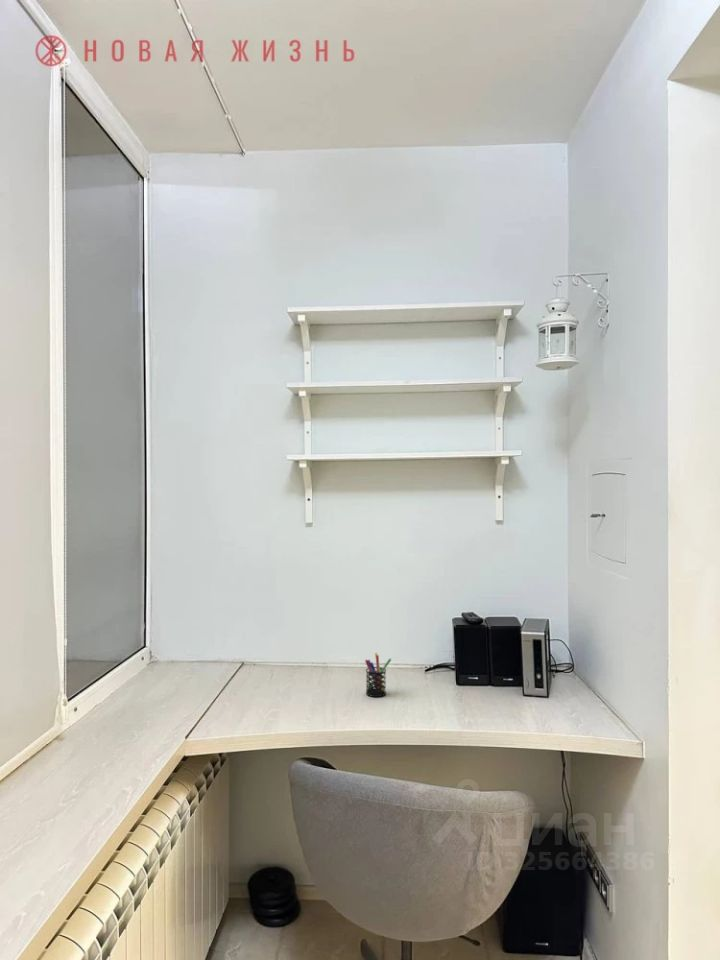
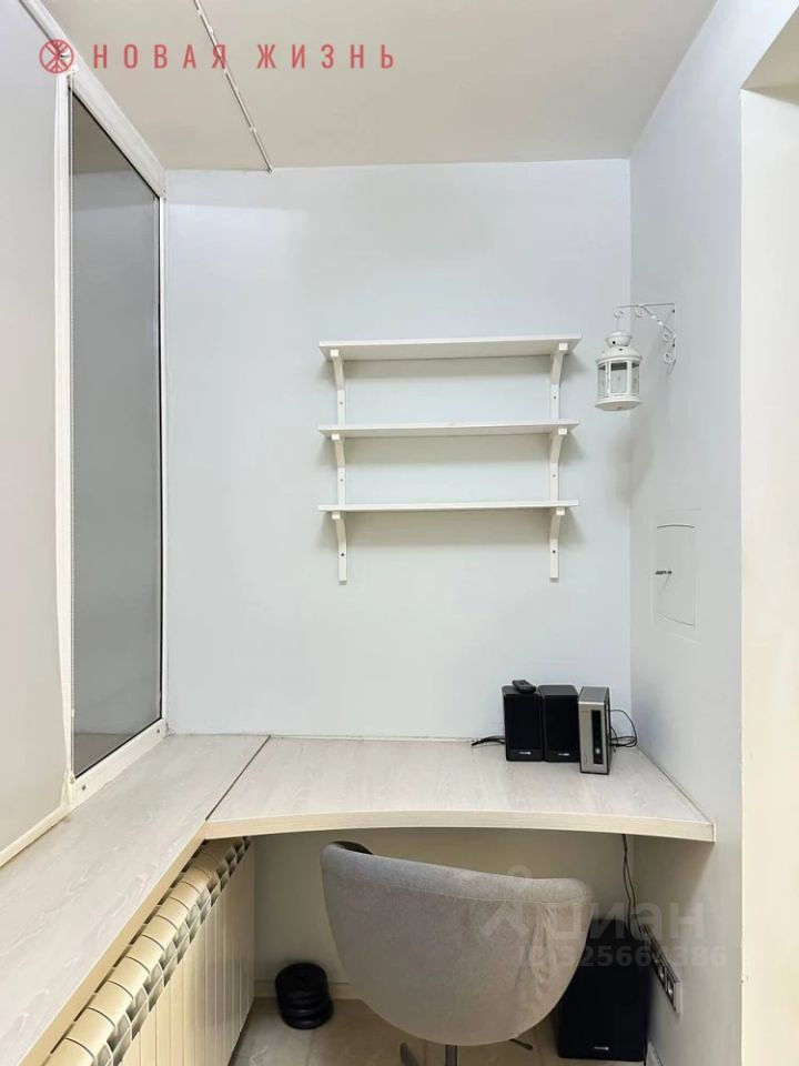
- pen holder (378, 673)
